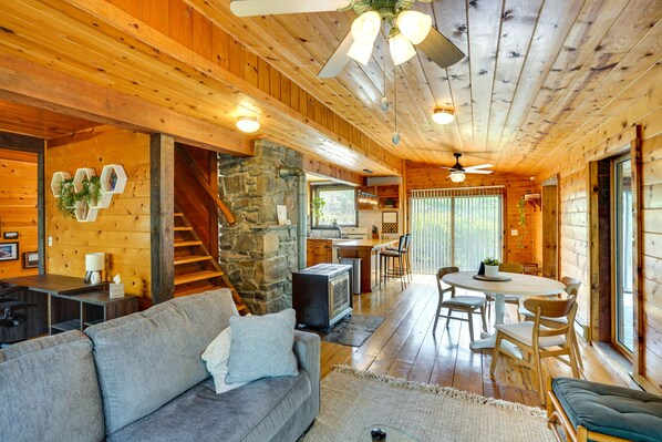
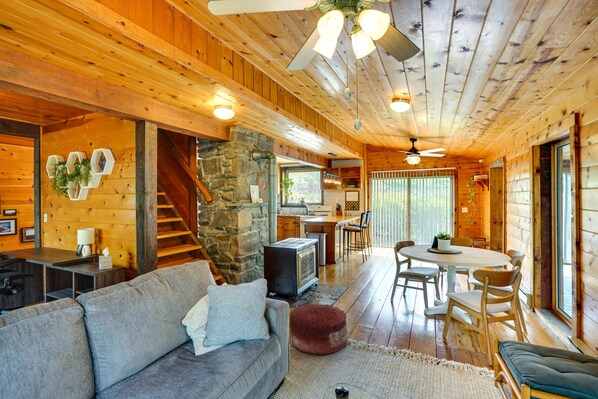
+ pouf (318, 325)
